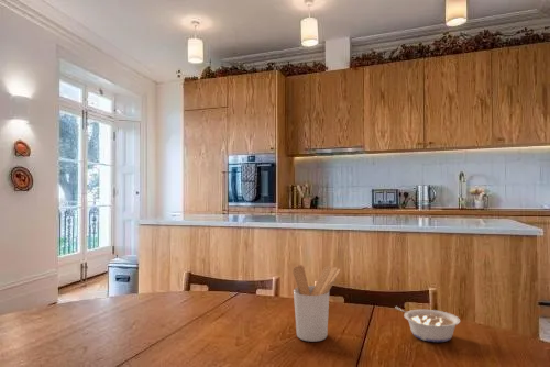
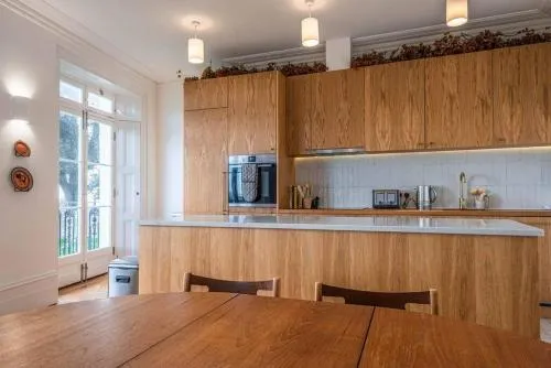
- legume (429, 324)
- utensil holder (318, 299)
